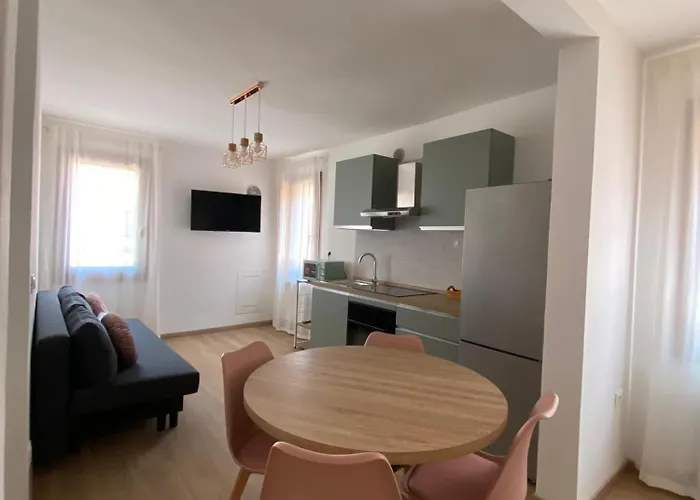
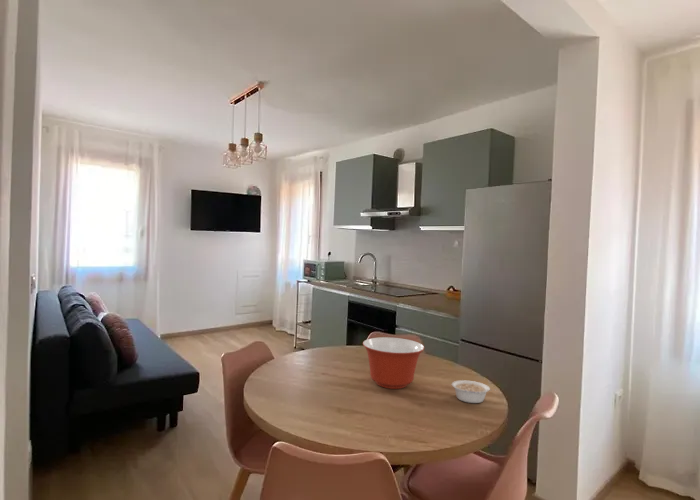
+ legume (471, 391)
+ mixing bowl (392, 363)
